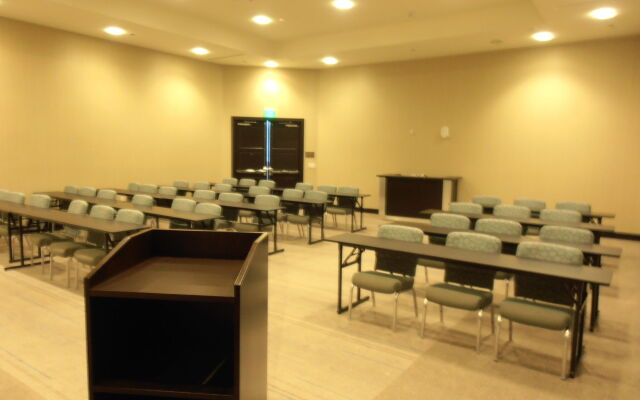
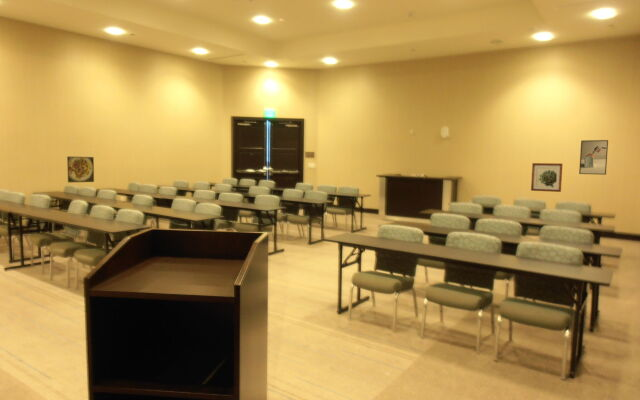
+ wall art (546, 177)
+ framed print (80, 169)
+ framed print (593, 157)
